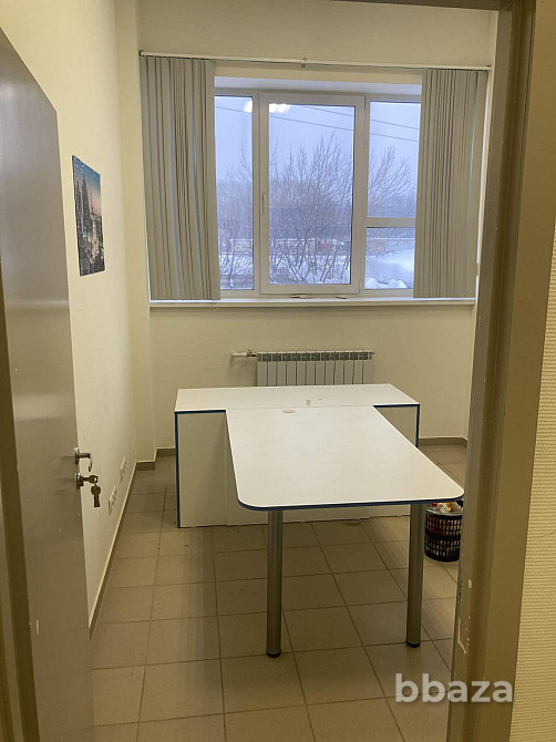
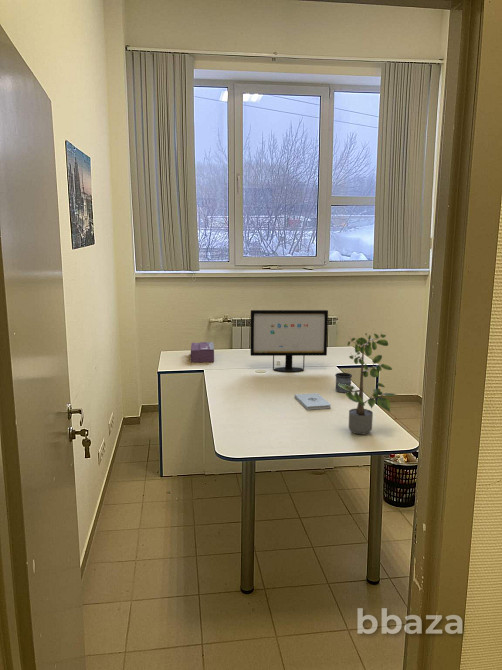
+ mug (342, 382)
+ potted plant (377, 383)
+ computer monitor (289, 340)
+ tissue box (202, 351)
+ notepad (312, 401)
